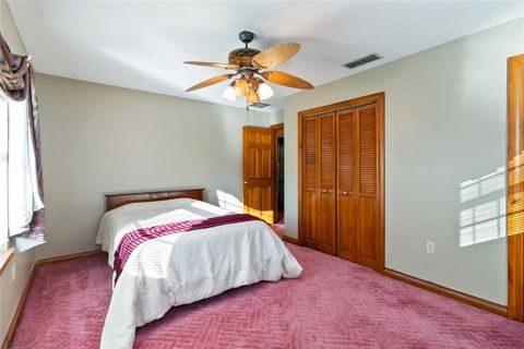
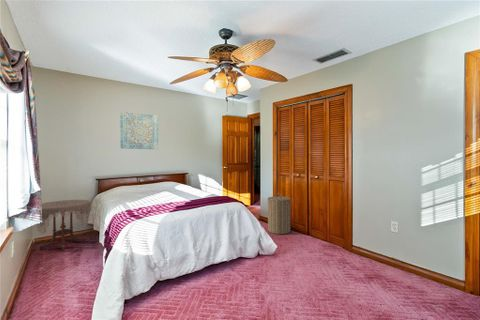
+ side table (63, 224)
+ wall art (139, 131)
+ laundry hamper (279, 211)
